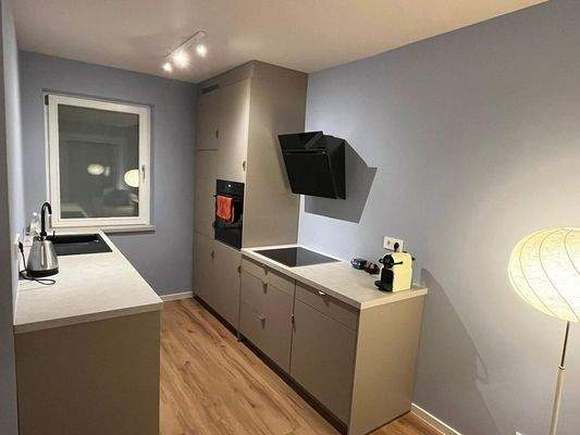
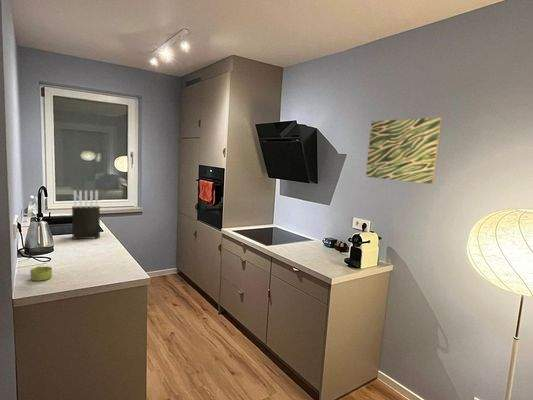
+ knife block (86, 213)
+ jar (43, 262)
+ wall art (399, 150)
